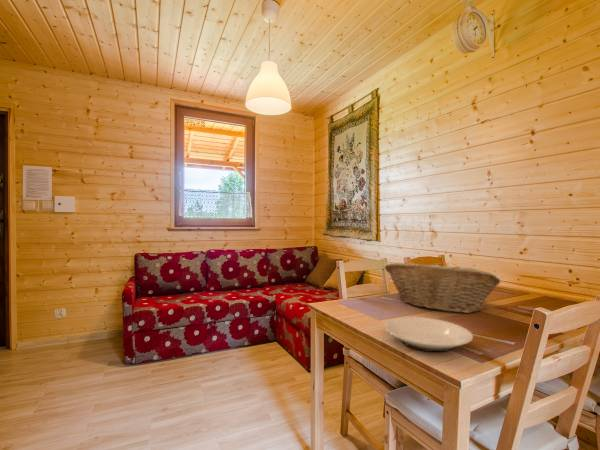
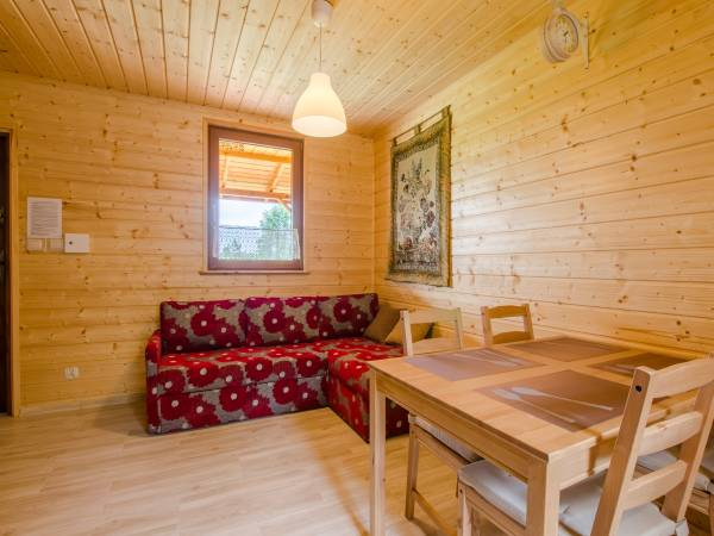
- fruit basket (437, 282)
- plate (426, 335)
